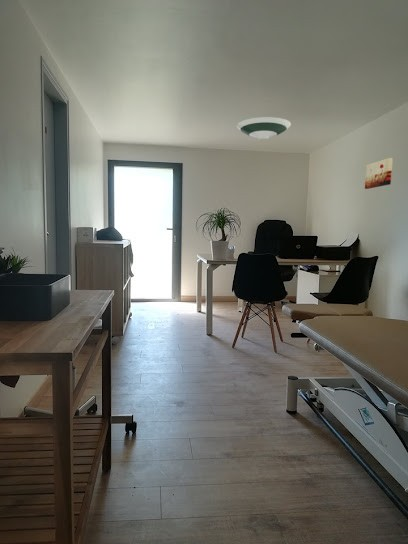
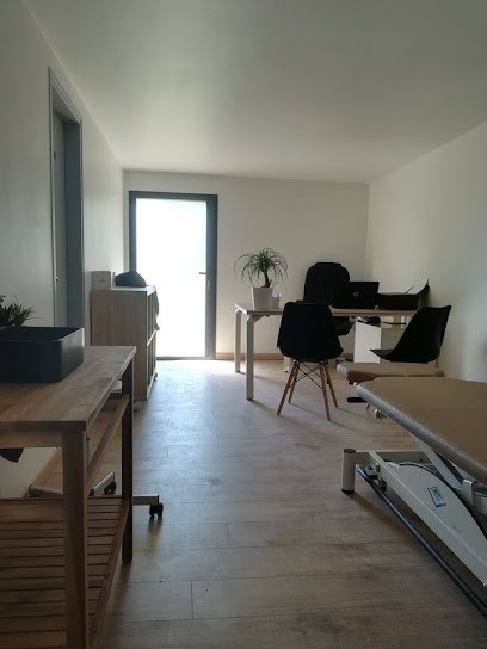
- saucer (263, 132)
- wall art (377, 174)
